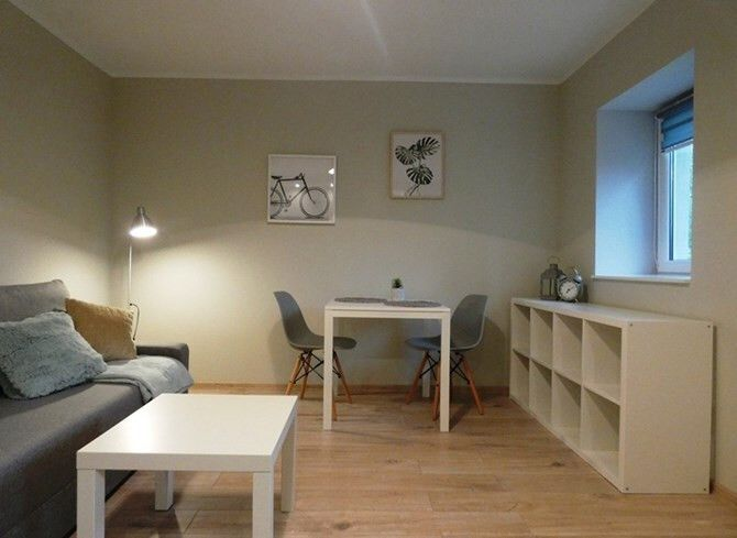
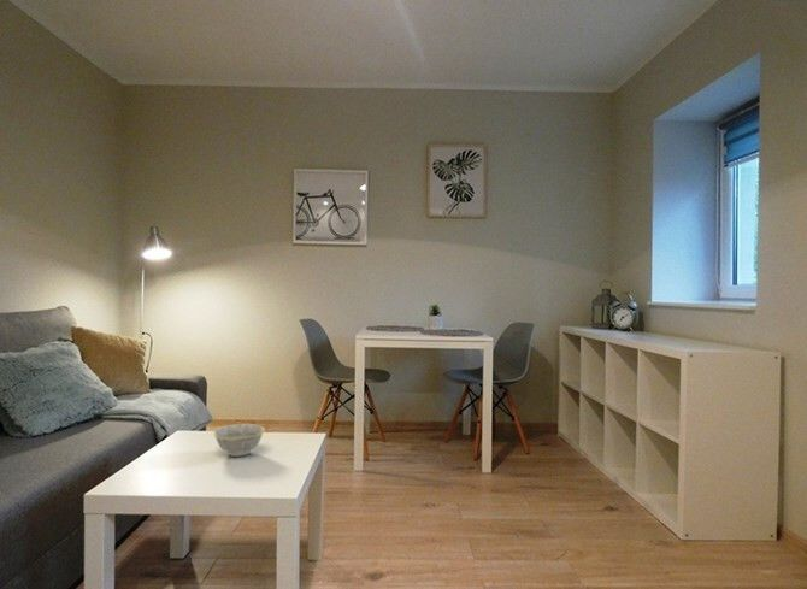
+ bowl (238, 441)
